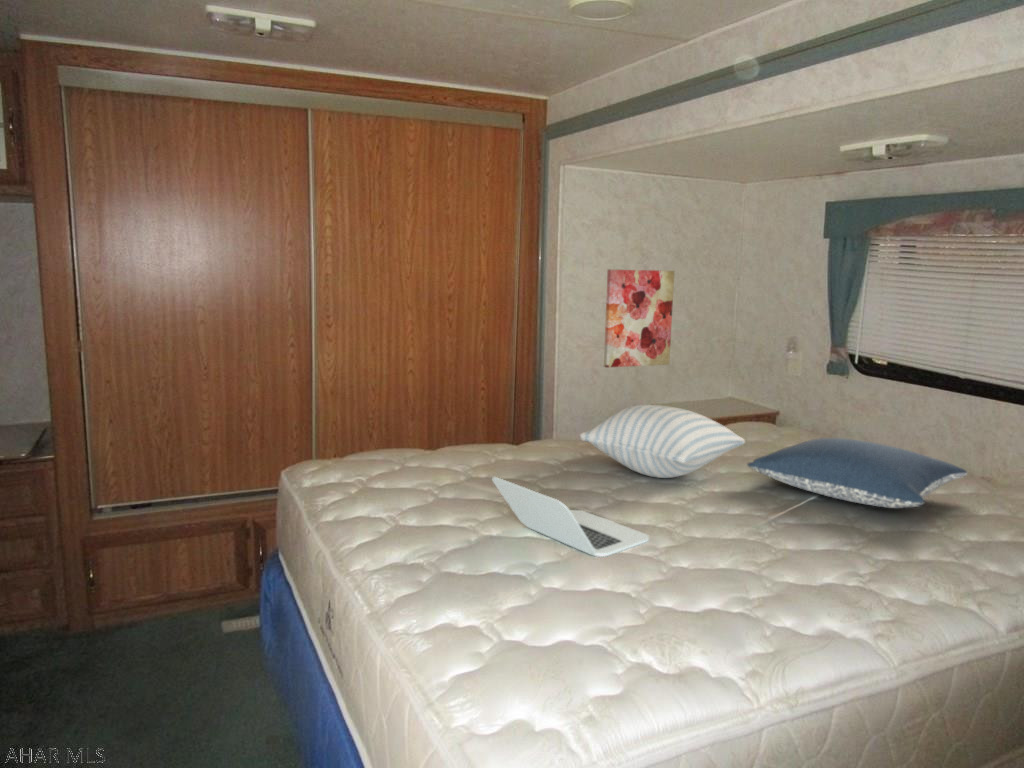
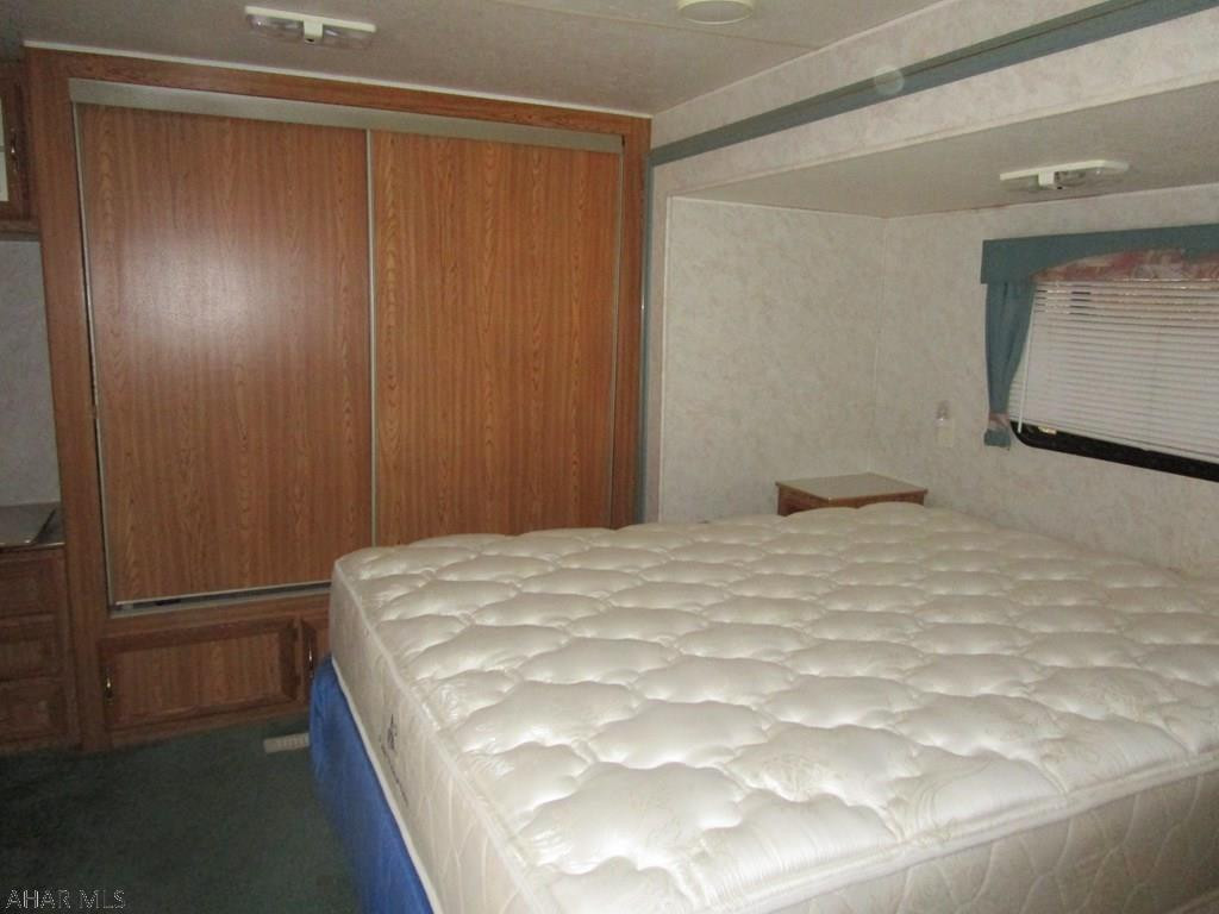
- laptop (571, 510)
- pillow (662, 439)
- wall art (639, 318)
- pillow (855, 468)
